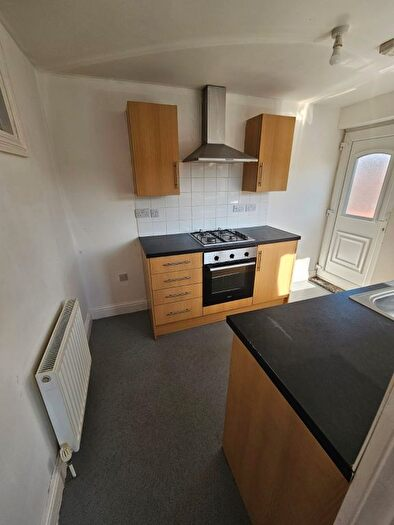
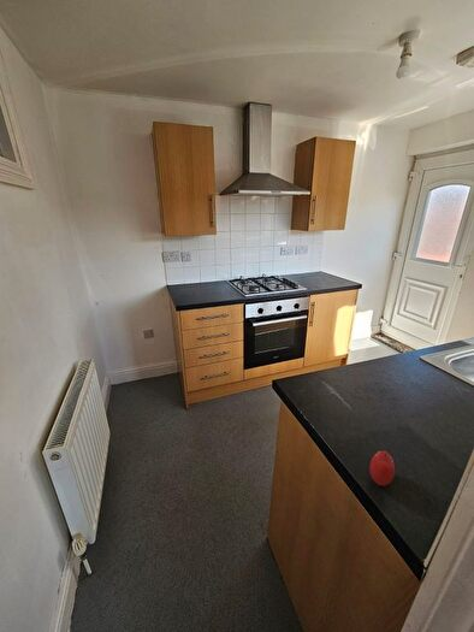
+ apple (381, 466)
